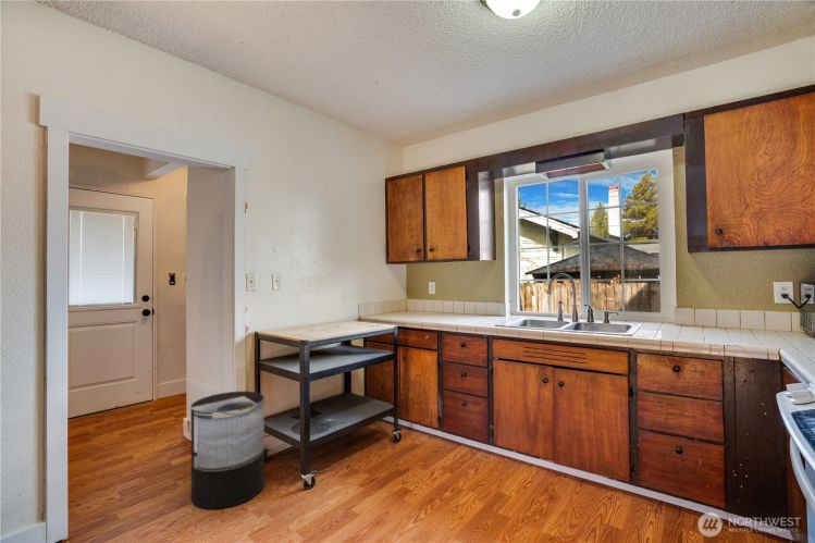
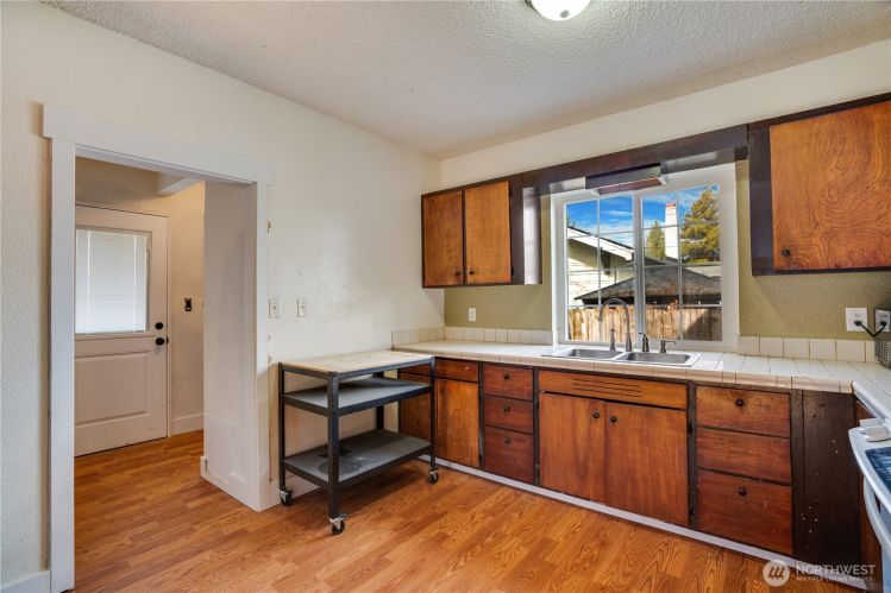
- trash can (229, 445)
